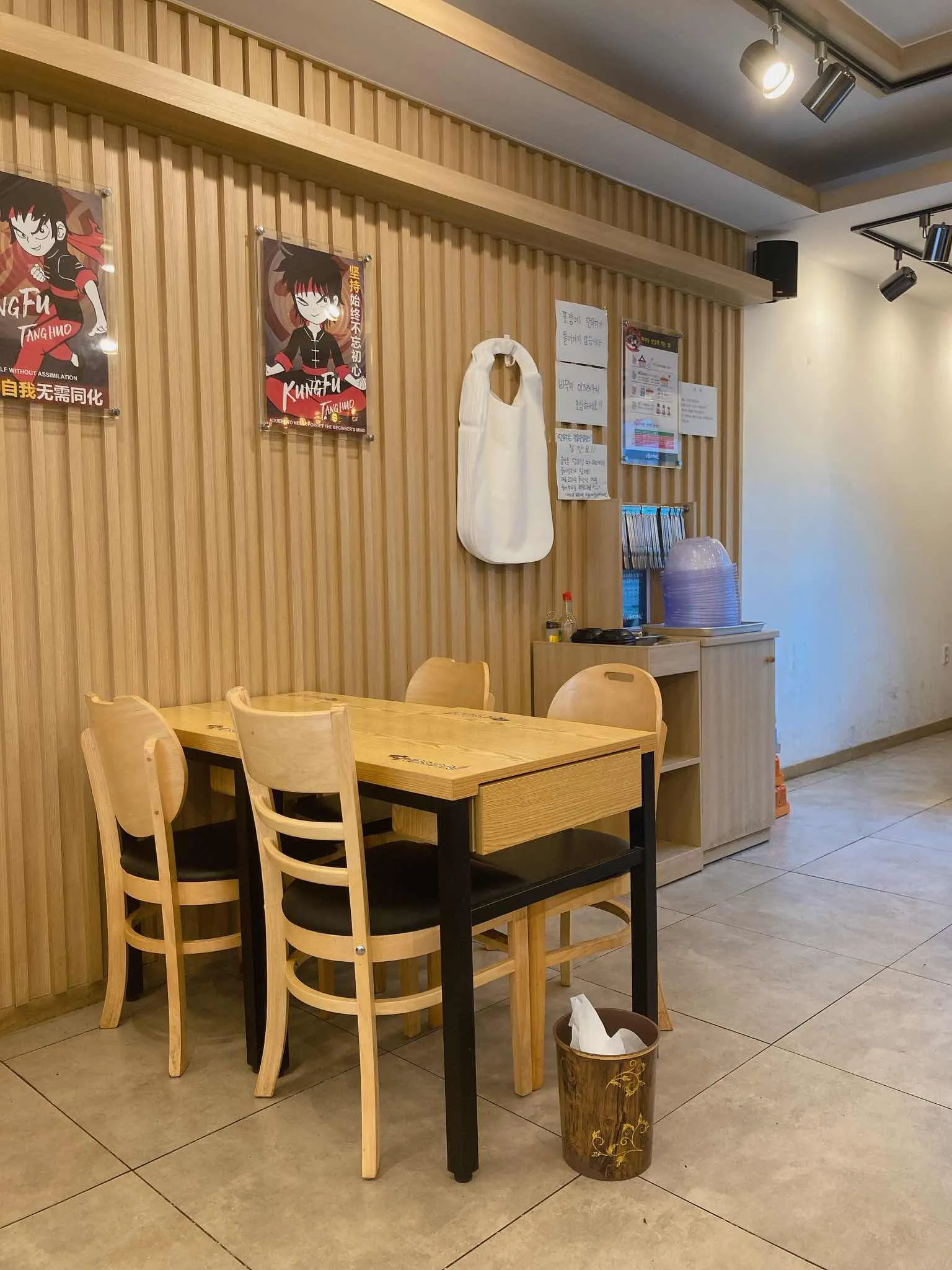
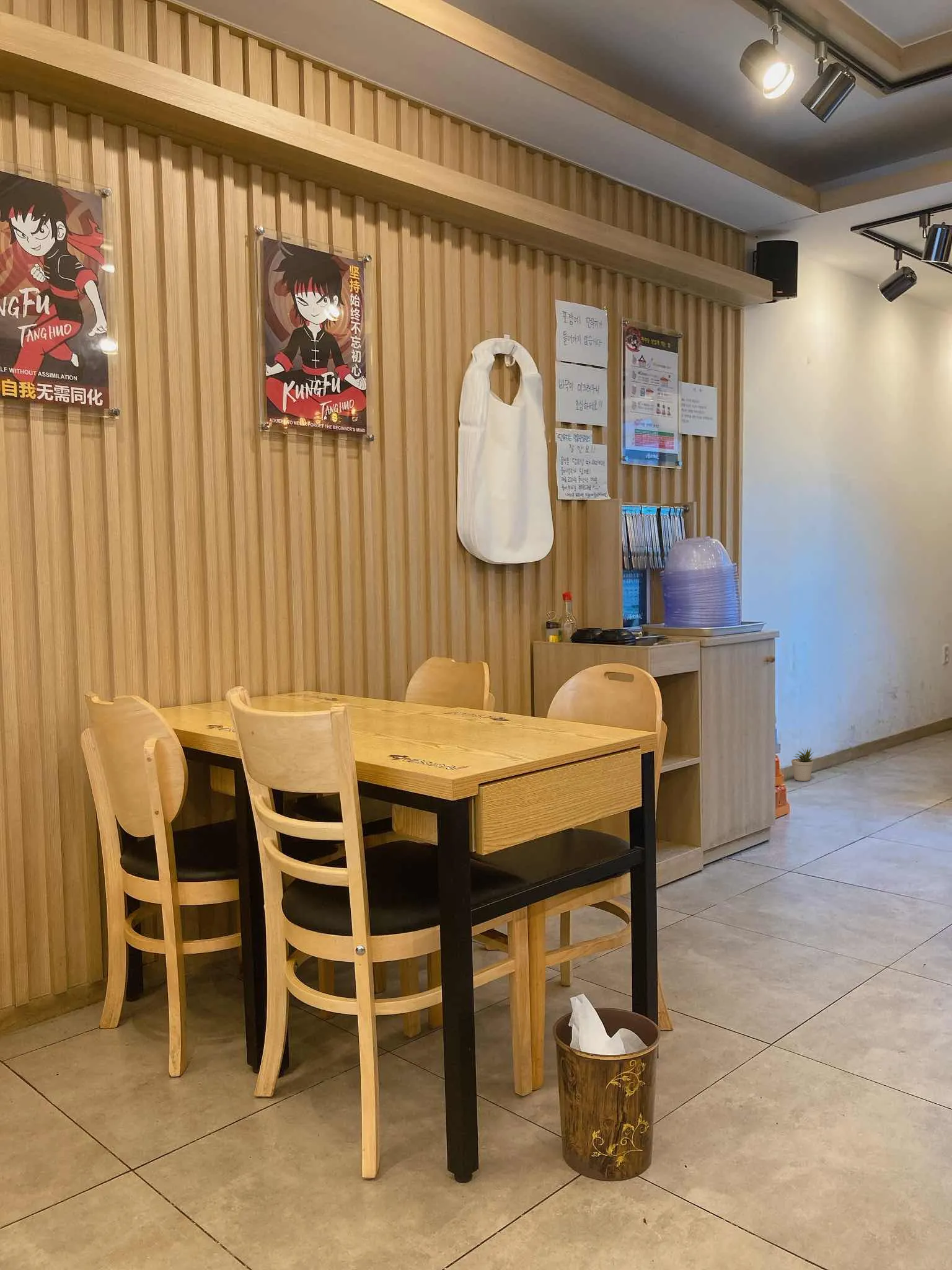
+ potted plant (803, 763)
